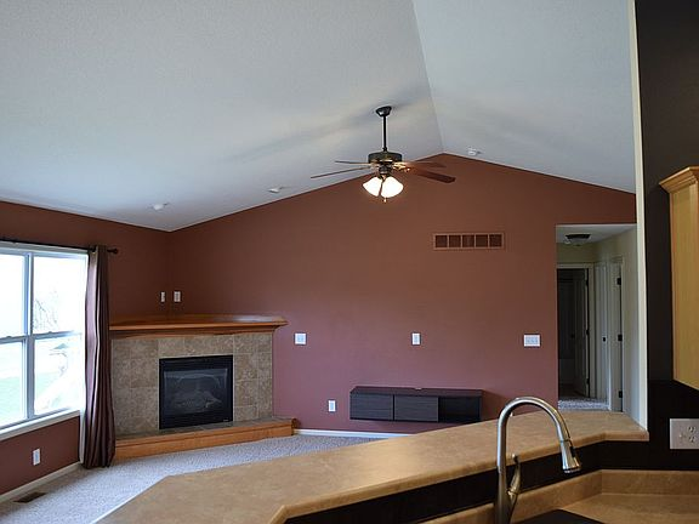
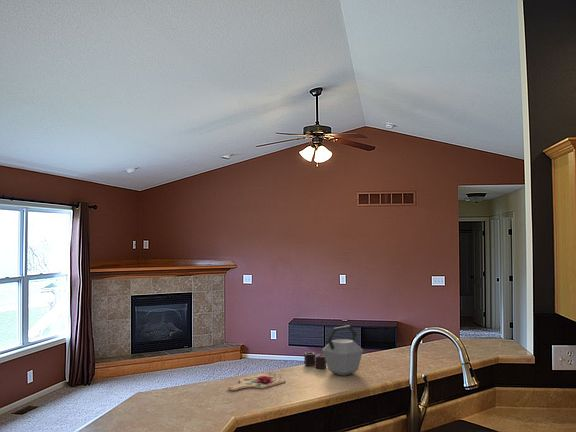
+ kettle (329, 347)
+ cutting board (252, 380)
